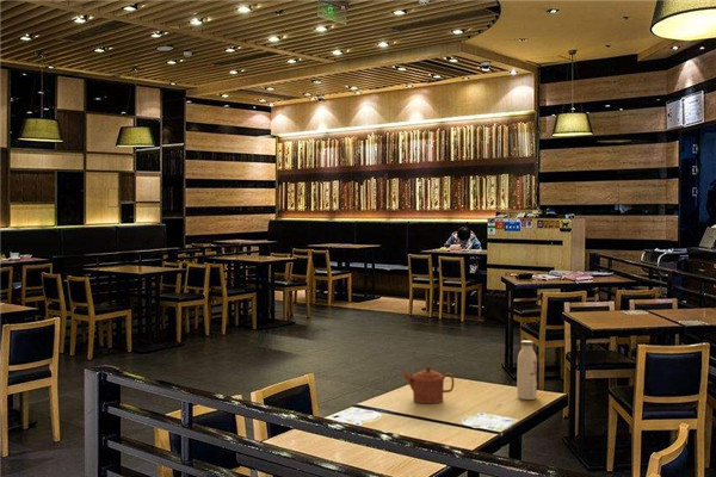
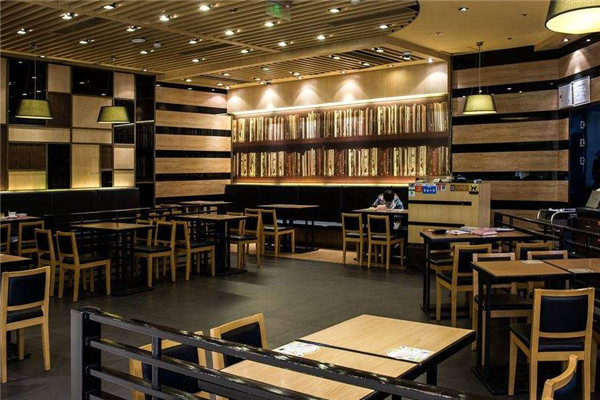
- teapot (427, 382)
- water bottle (526, 368)
